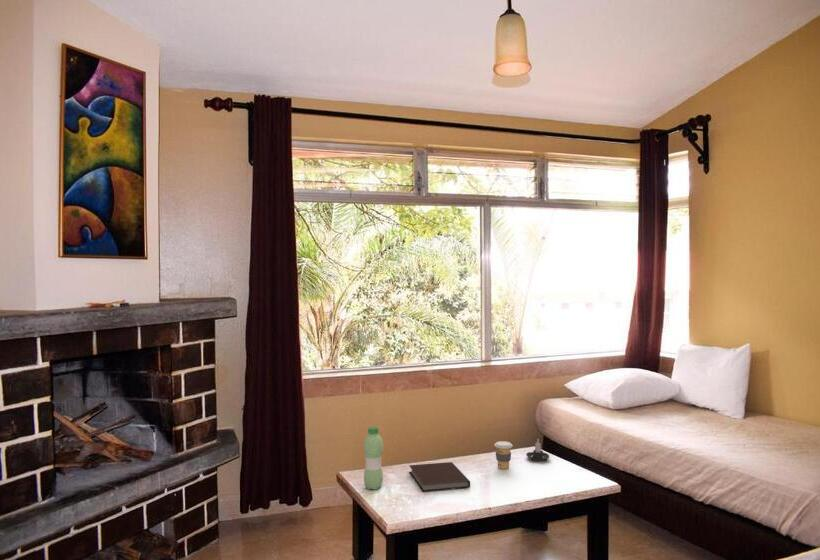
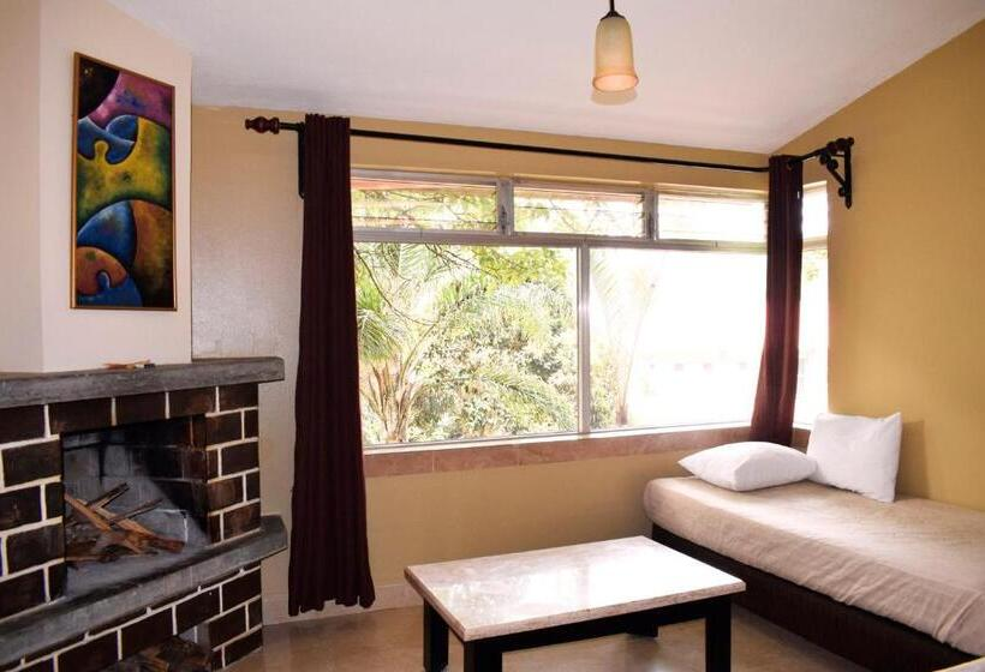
- candle (537, 448)
- water bottle (373, 457)
- notebook (438, 476)
- coffee cup (503, 455)
